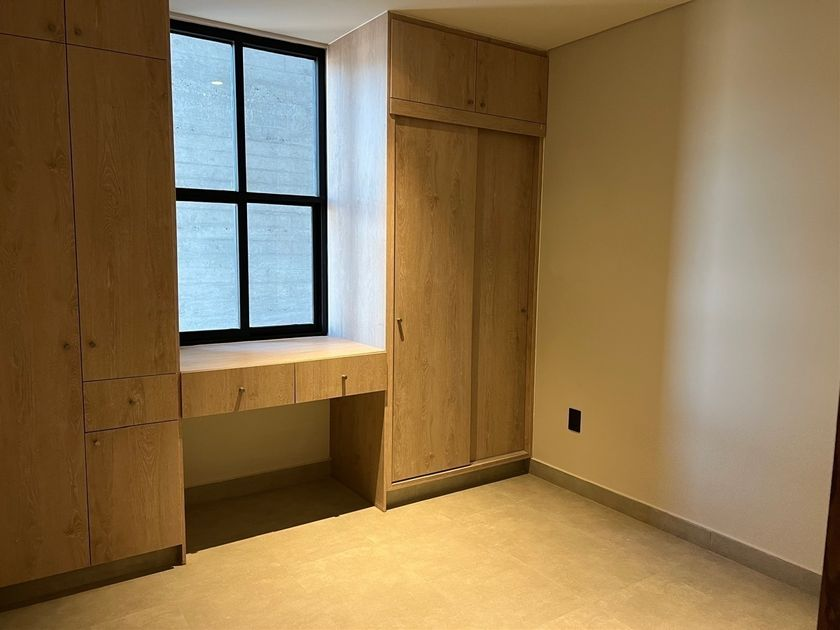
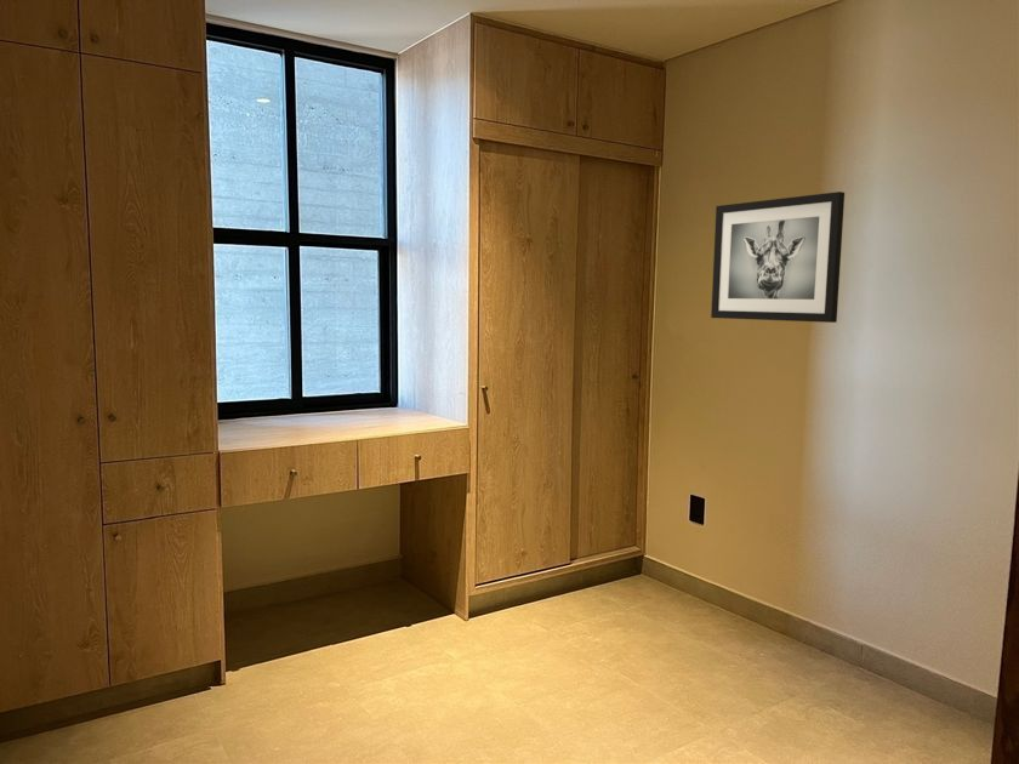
+ wall art (772, 260)
